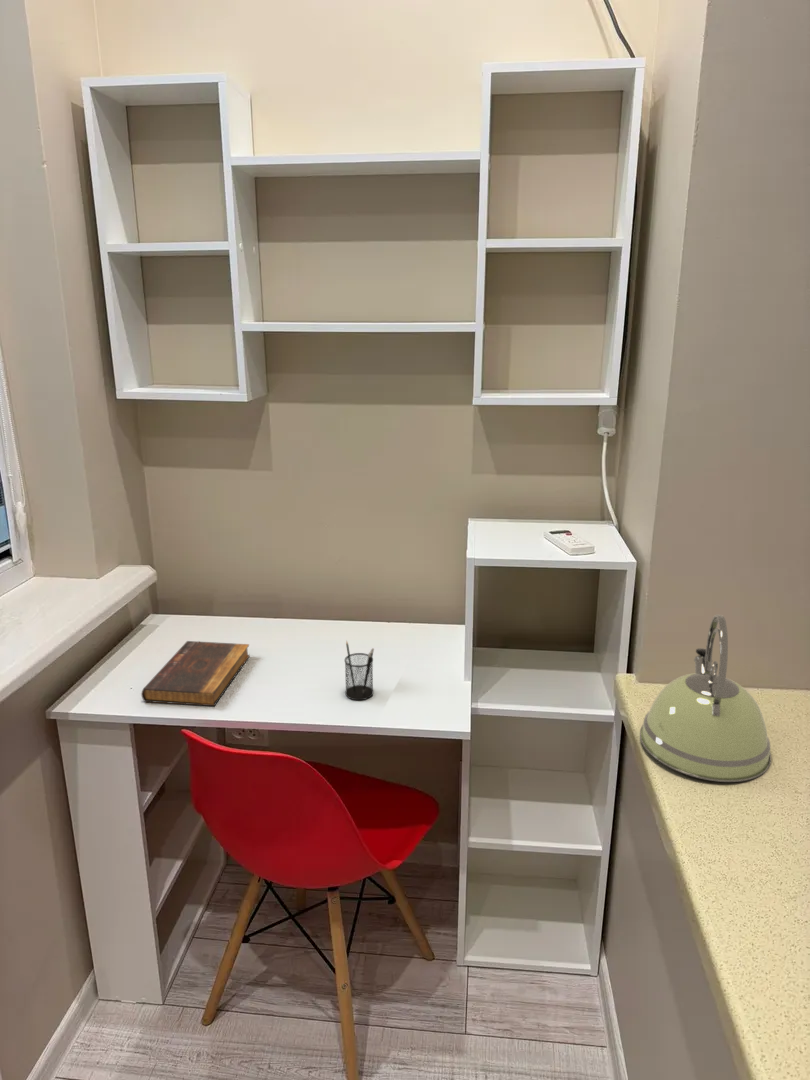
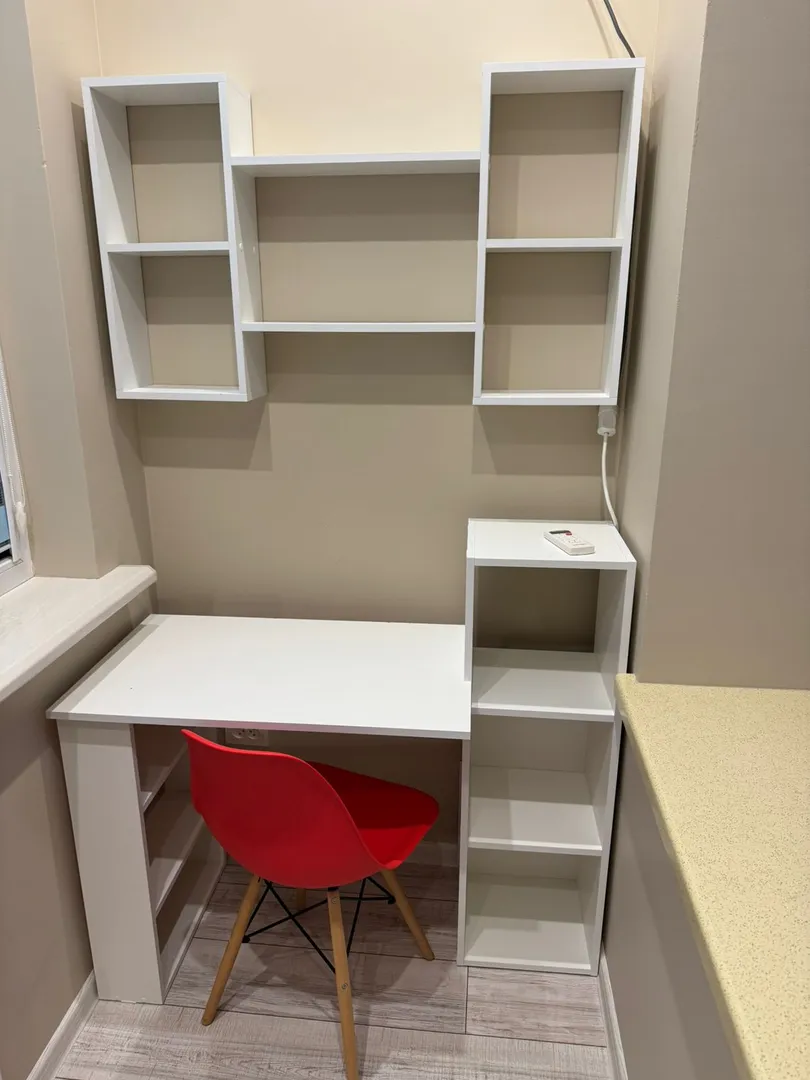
- pencil holder (359, 668)
- kettle (711, 679)
- book (198, 671)
